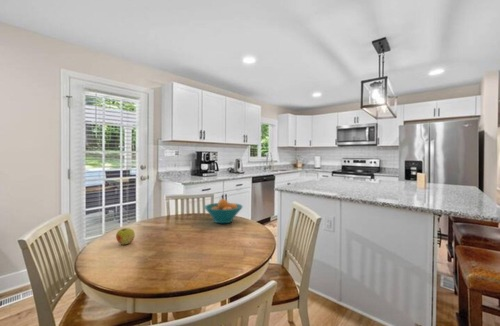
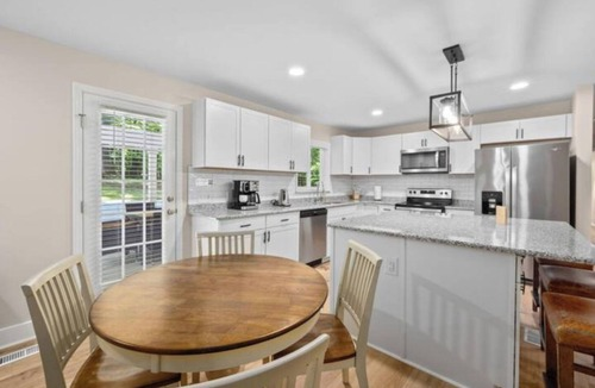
- fruit bowl (223, 210)
- apple (125, 236)
